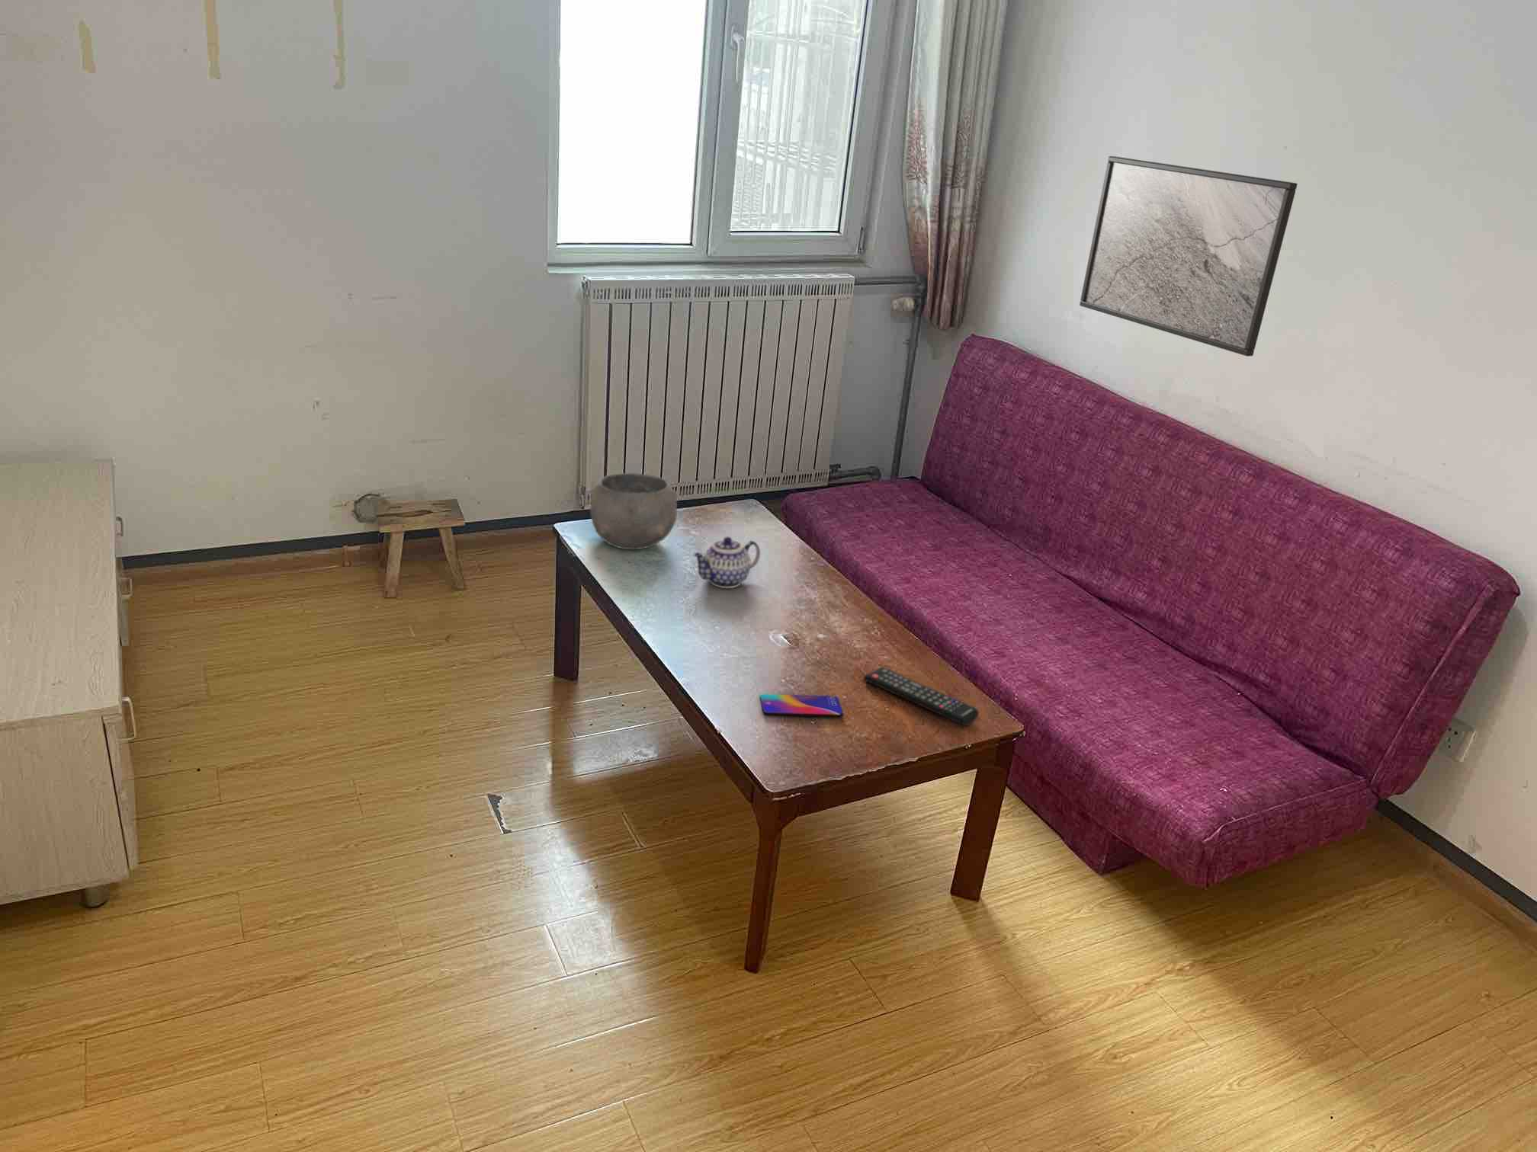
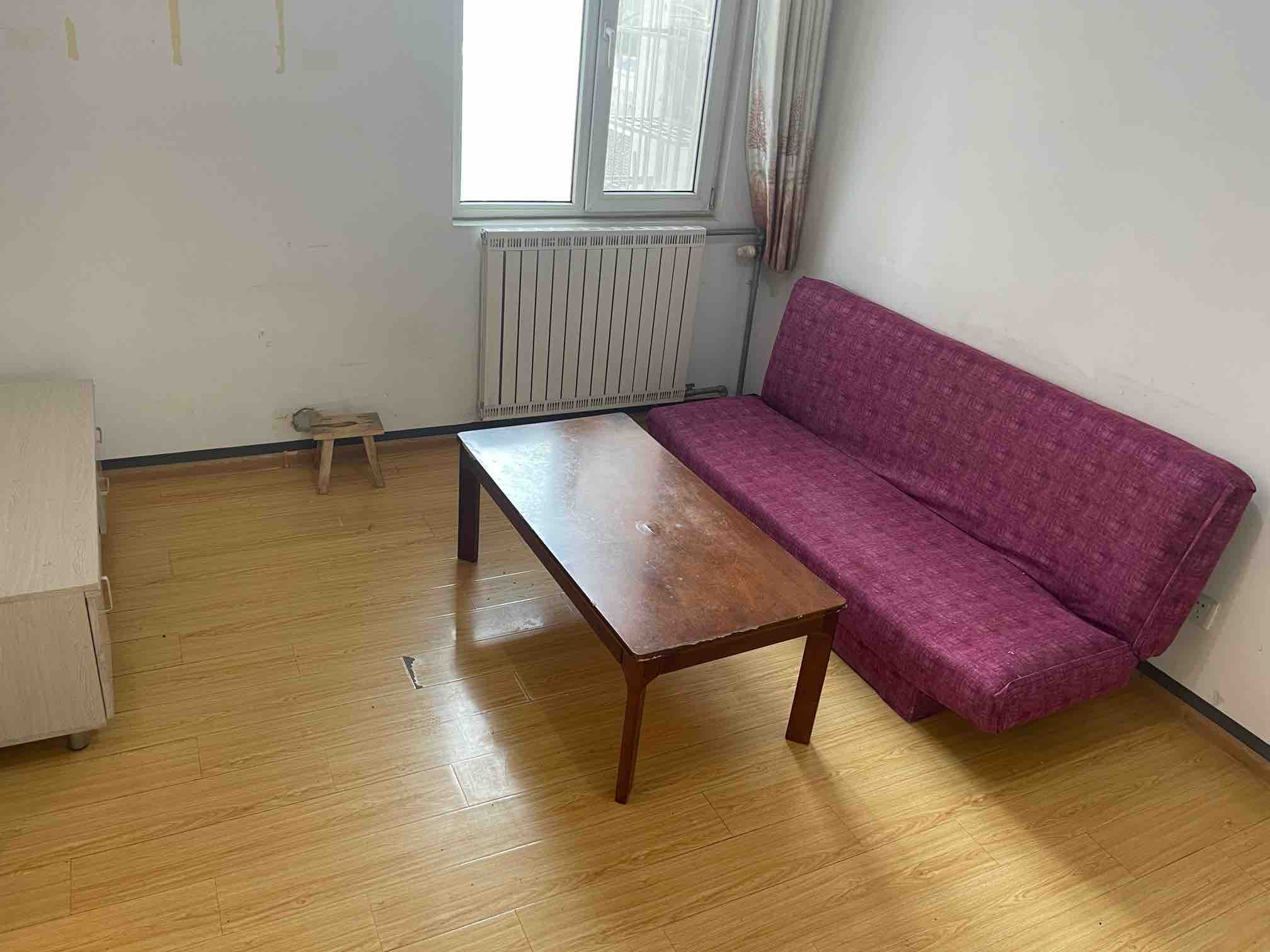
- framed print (1176, 250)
- smartphone (800, 704)
- bowl (632, 513)
- teapot (726, 559)
- remote control (920, 696)
